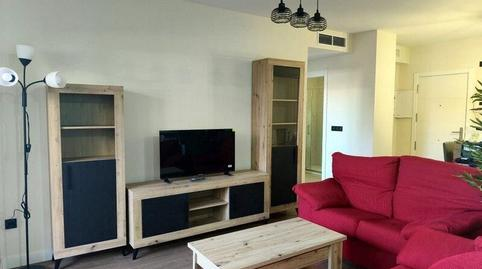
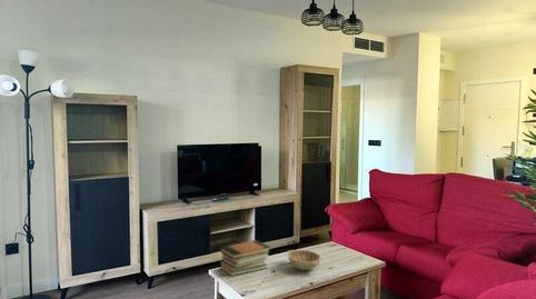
+ decorative bowl (304, 261)
+ book stack (245, 257)
